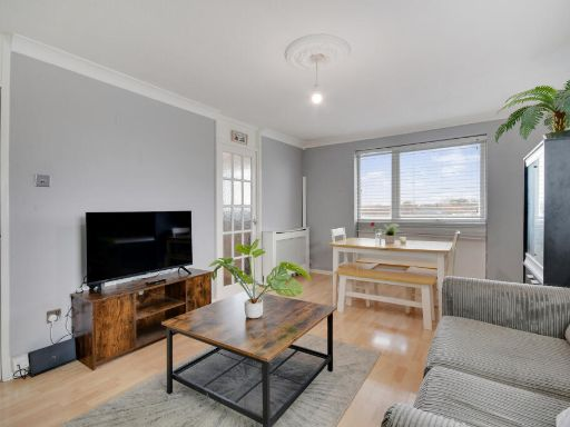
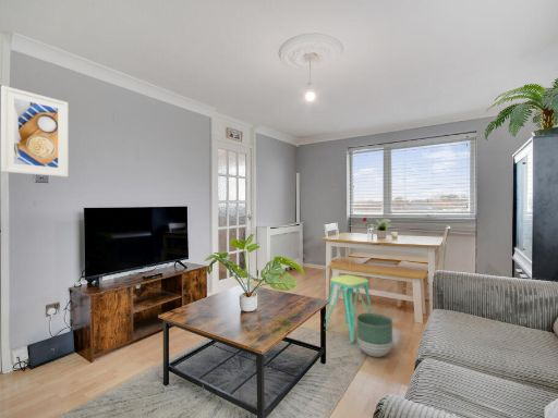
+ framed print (36, 134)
+ stool (349, 304)
+ planter (374, 336)
